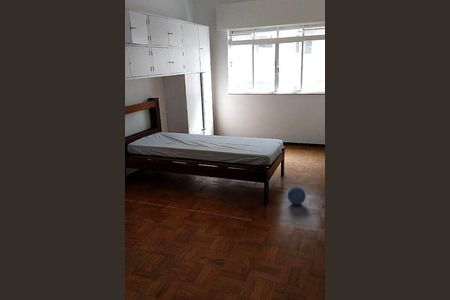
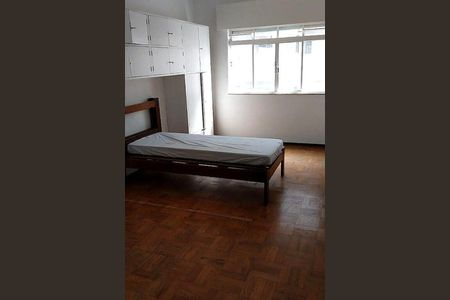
- ball (296, 195)
